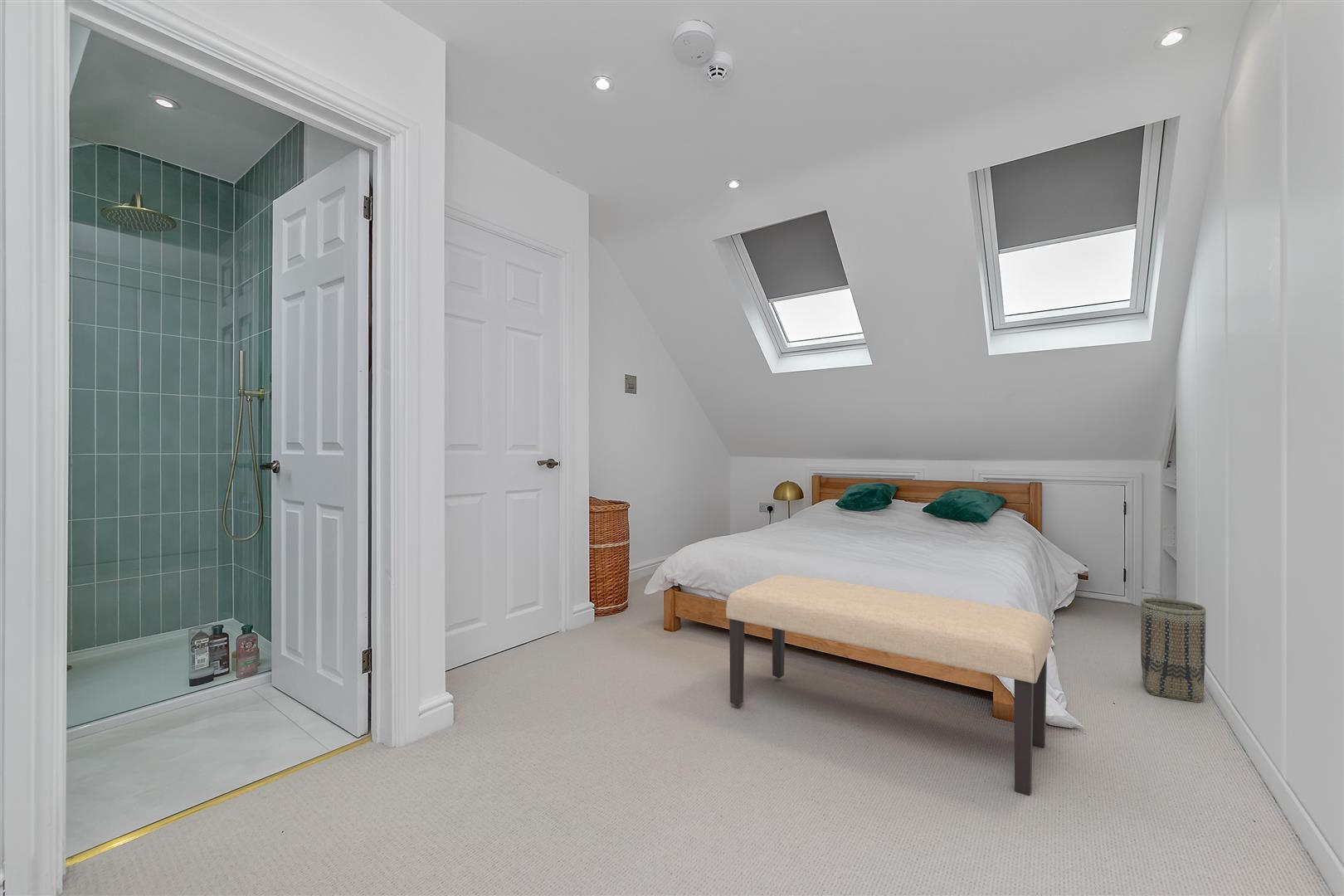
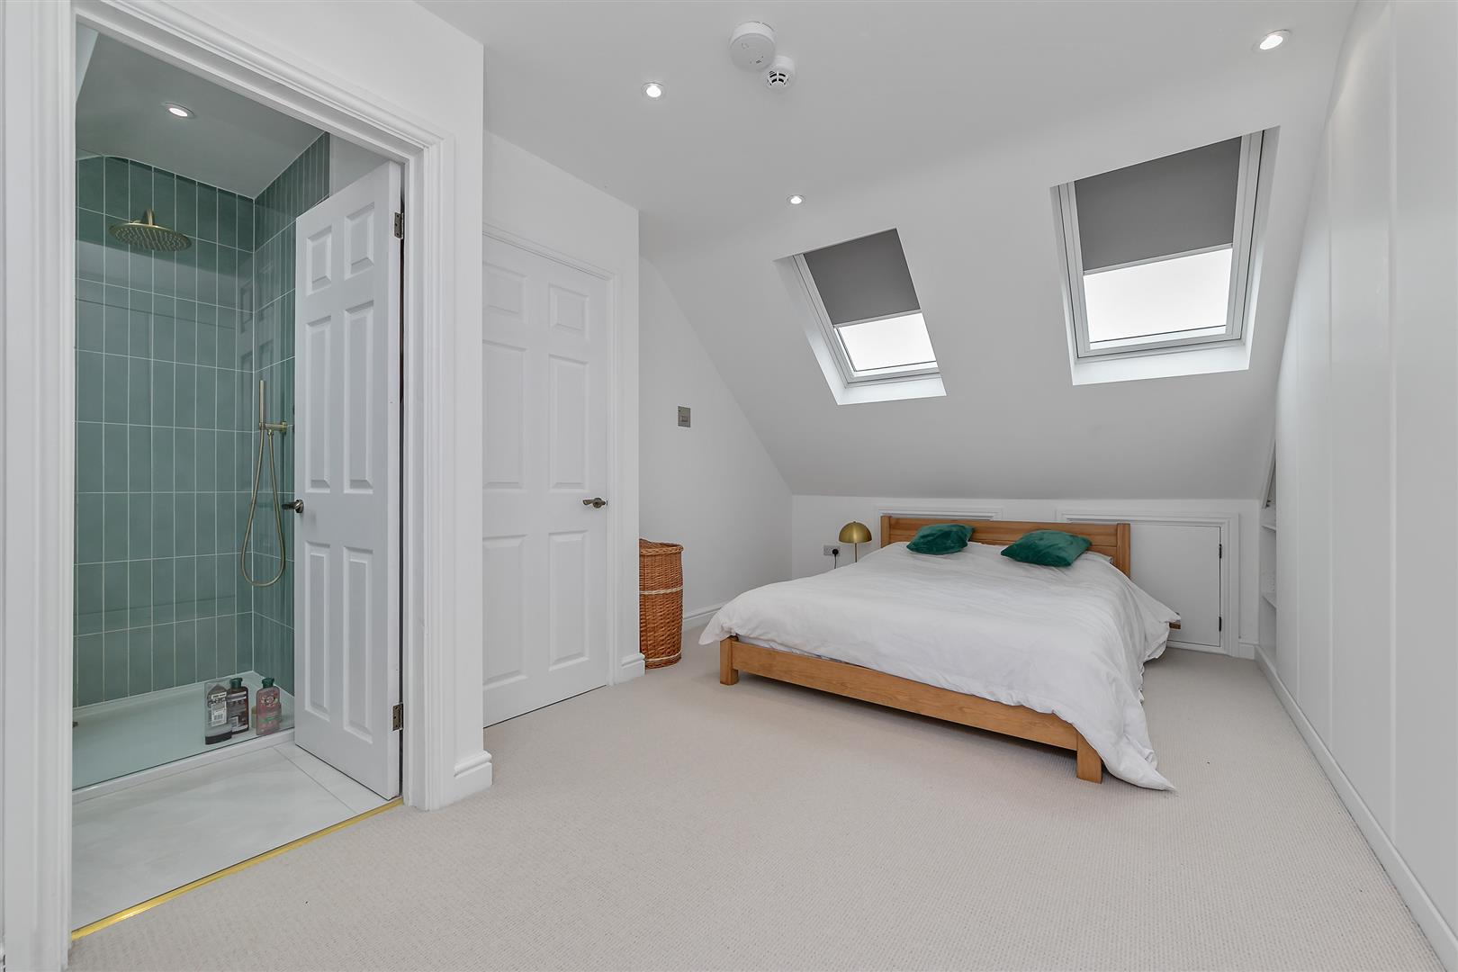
- bench (877, 650)
- basket (1171, 647)
